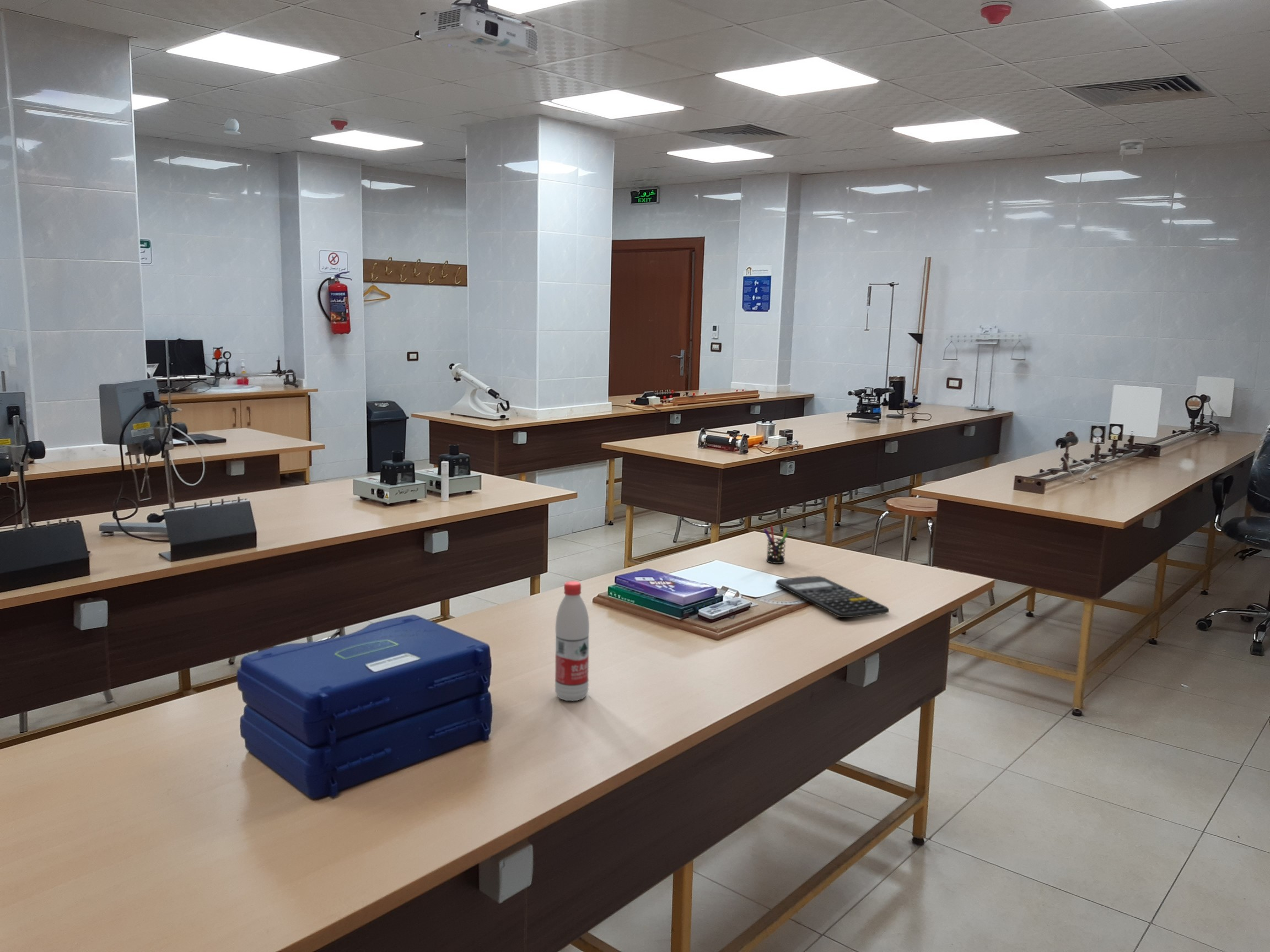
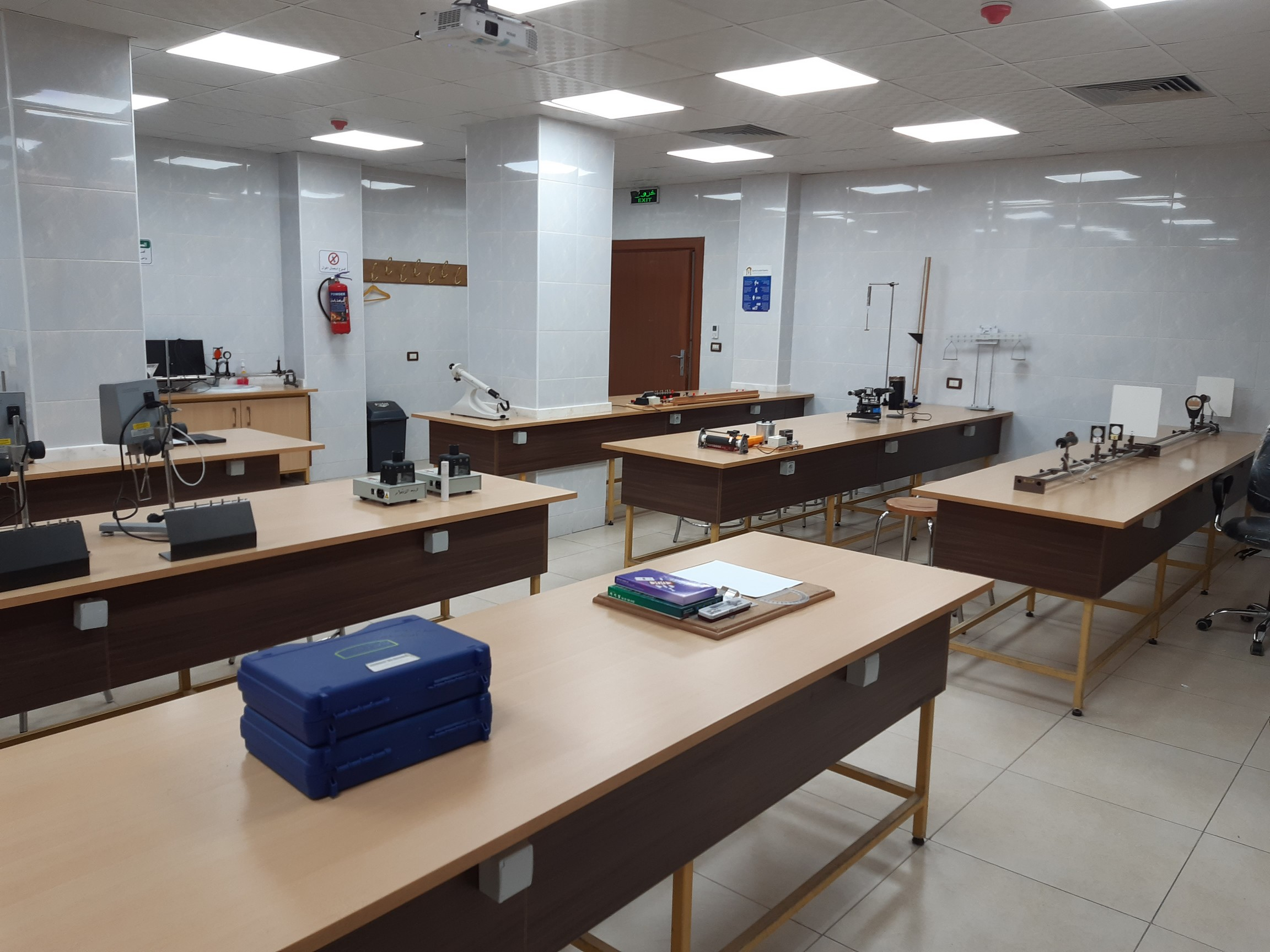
- calculator (830, 596)
- water bottle (572, 640)
- pen holder (777, 543)
- security camera (232, 125)
- smoke detector (1131, 150)
